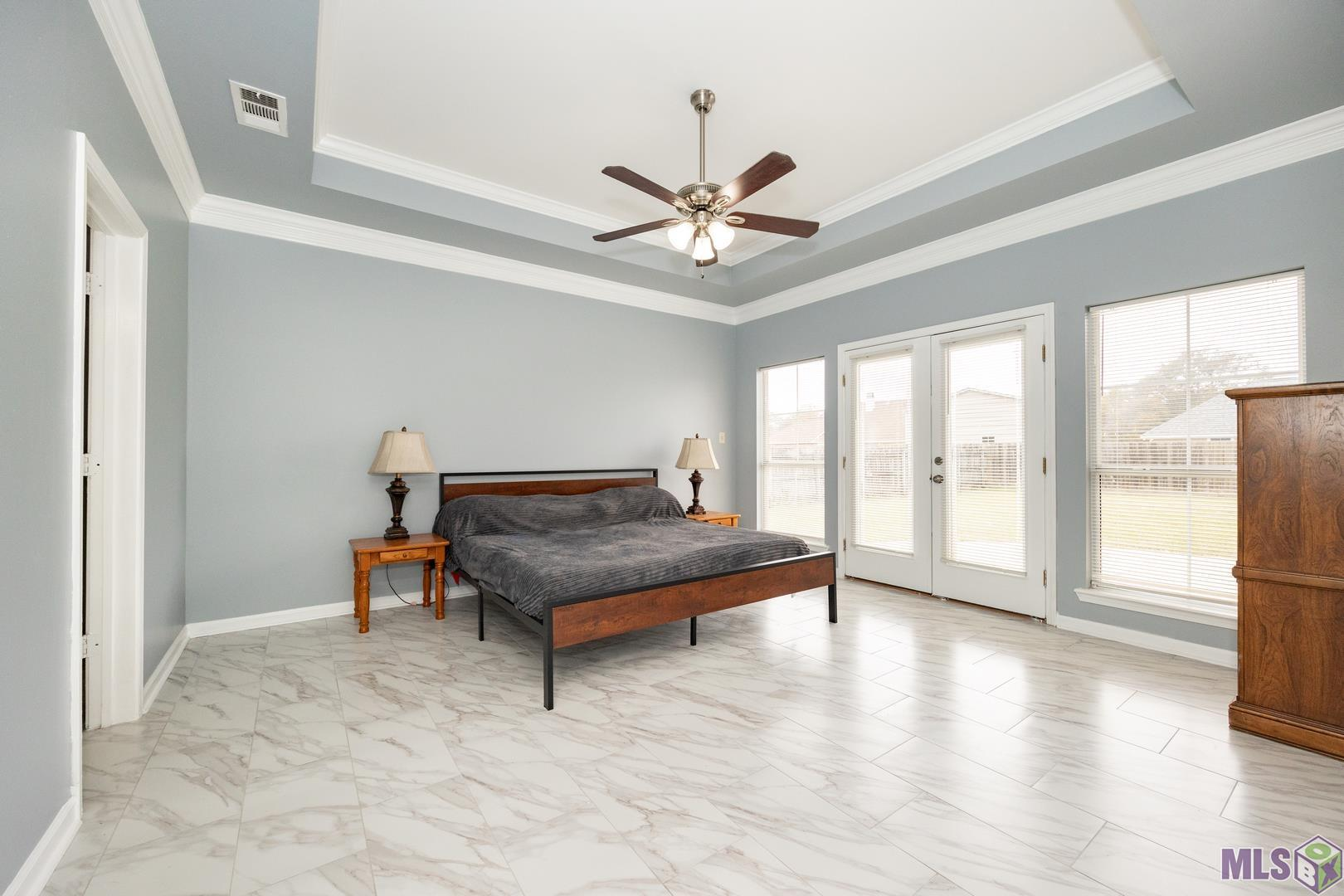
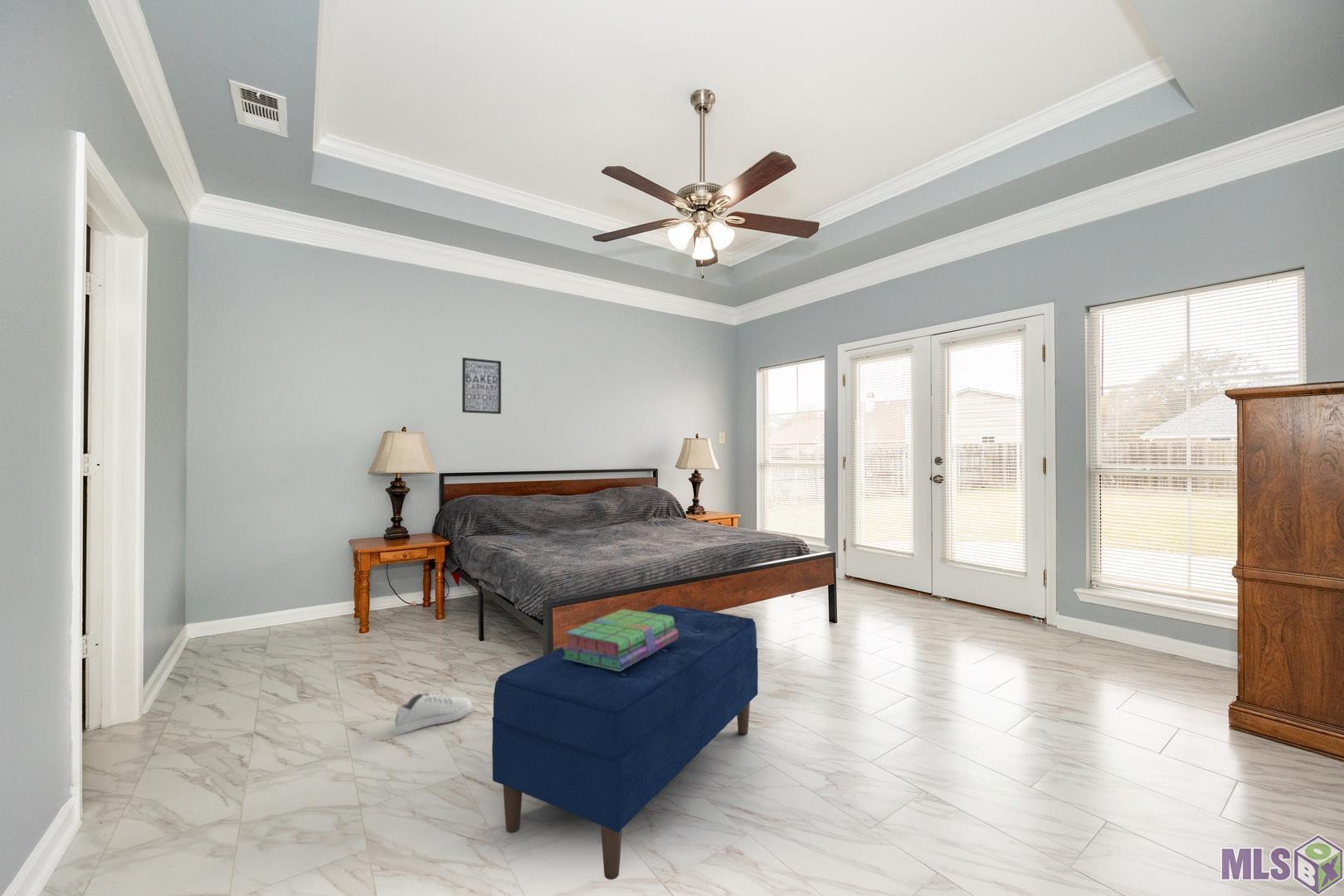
+ wall art (482, 386)
+ shoe (433, 707)
+ bench (645, 708)
+ stack of books (621, 638)
